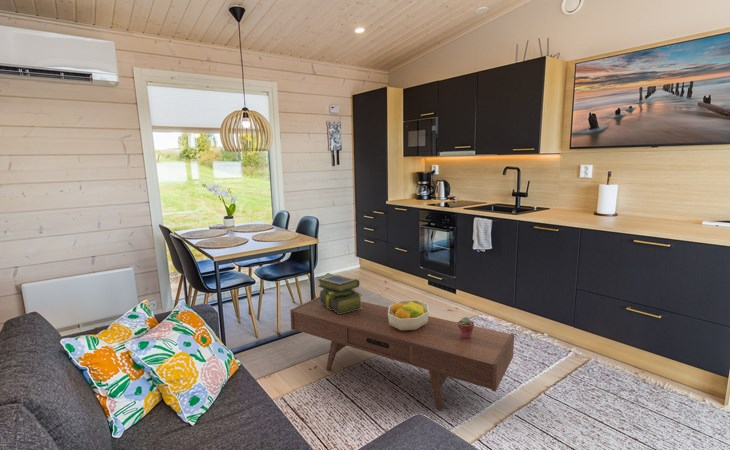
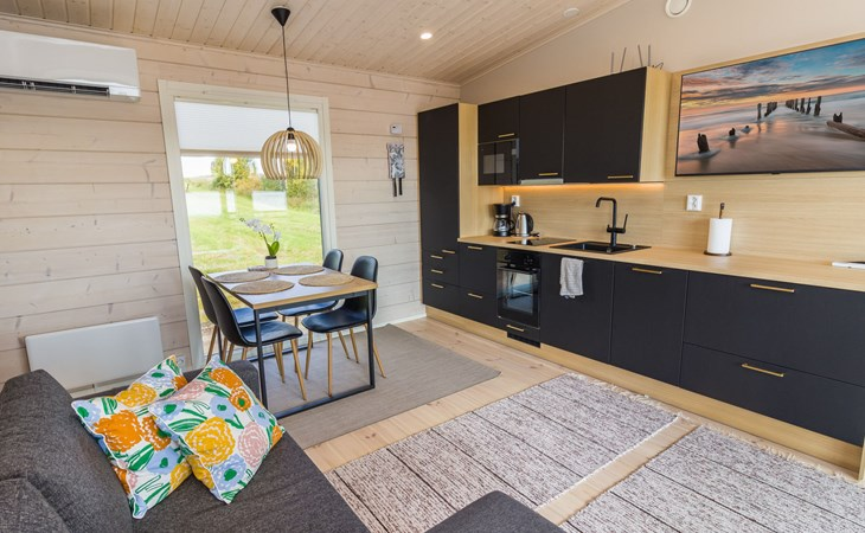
- stack of books (338, 292)
- potted succulent (465, 325)
- coffee table (392, 347)
- fruit bowl (408, 312)
